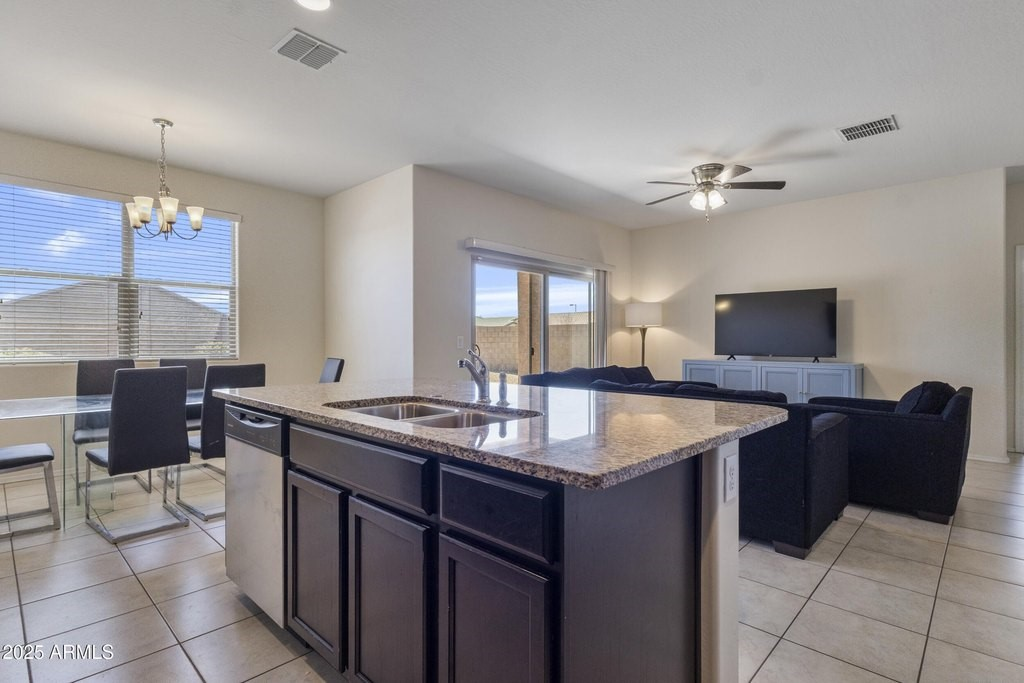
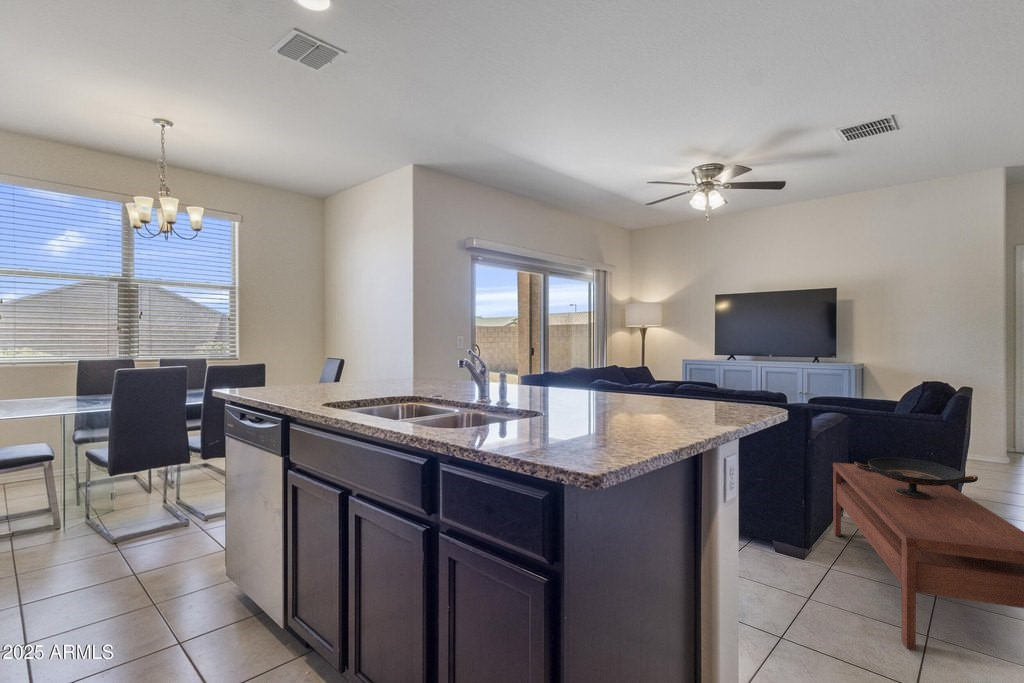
+ decorative bowl (912, 480)
+ coffee table (916, 540)
